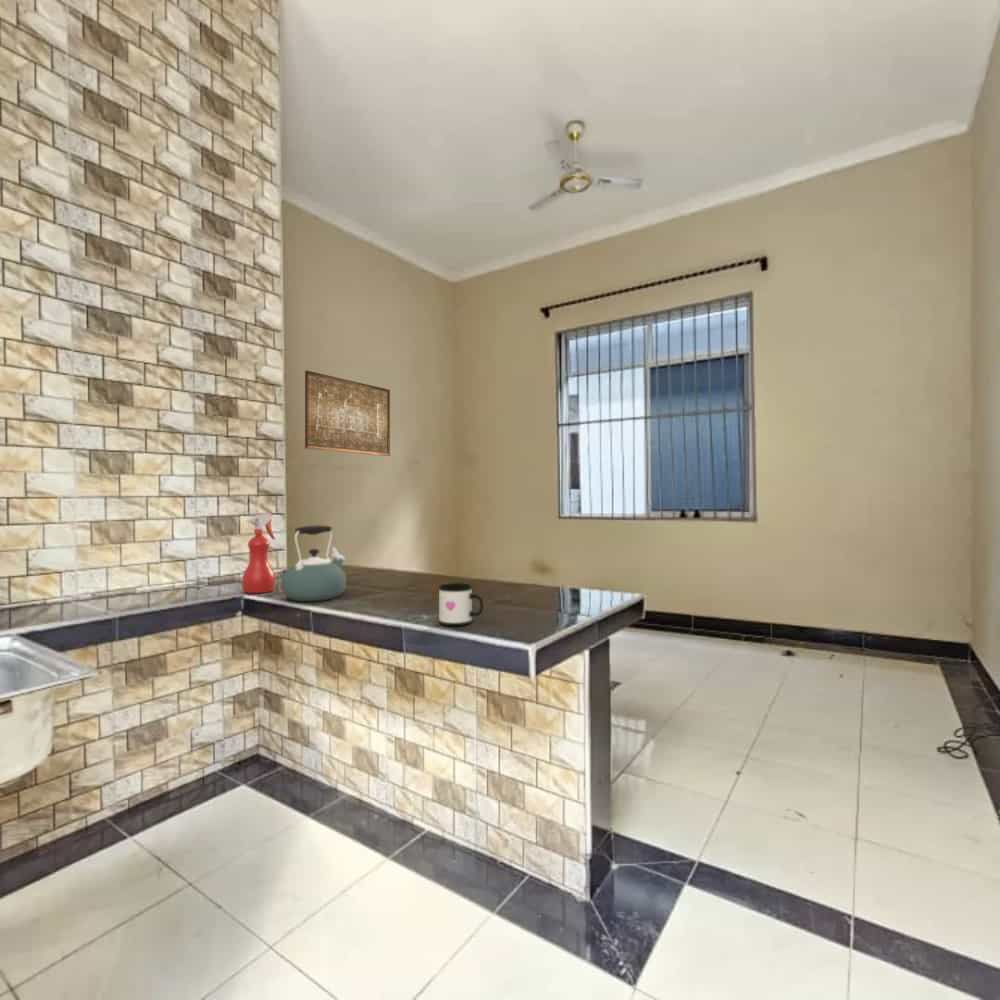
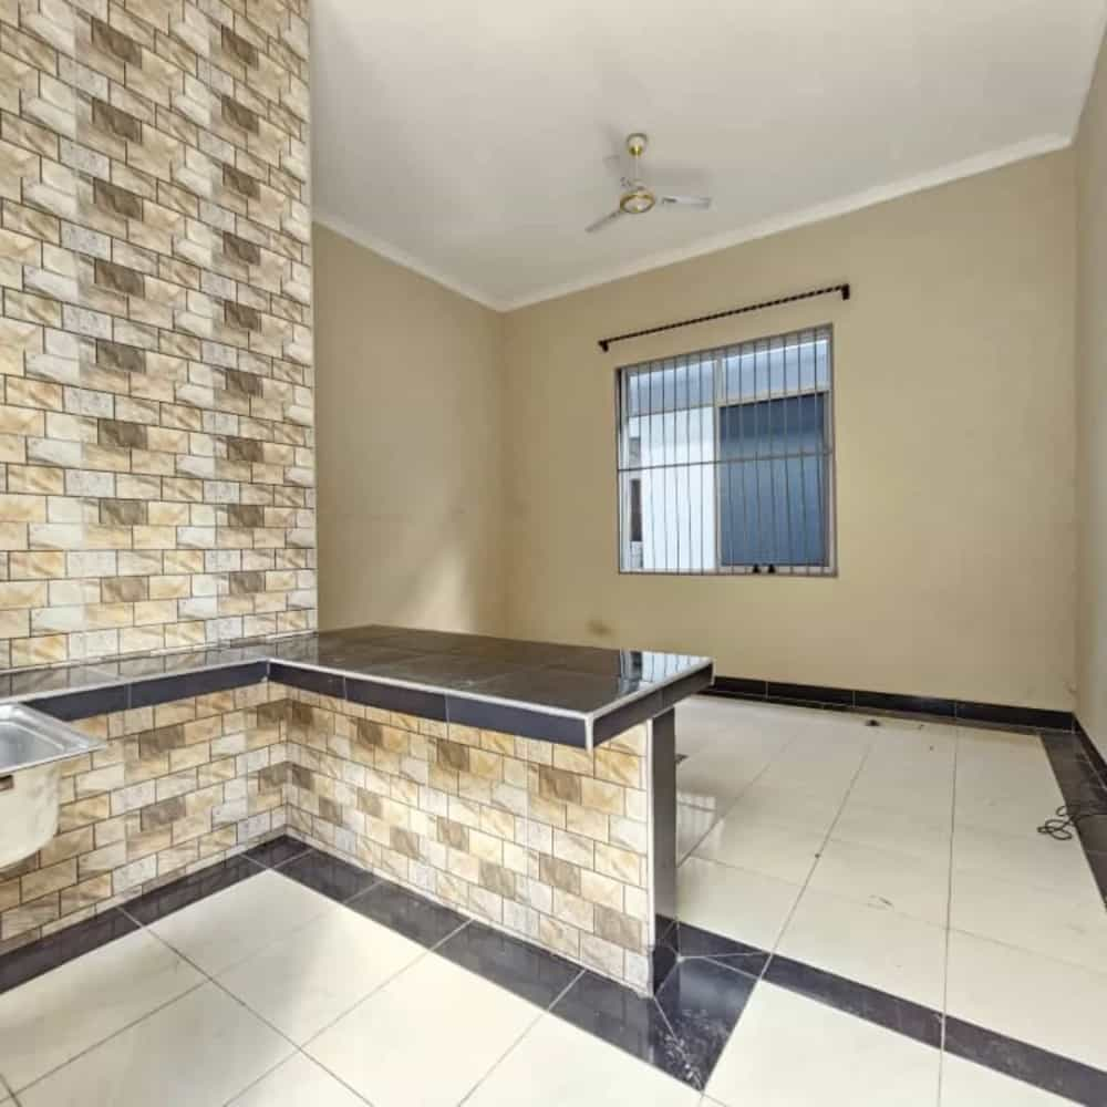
- kettle (318, 560)
- wall art (350, 416)
- mug (461, 604)
- spray bottle (261, 552)
